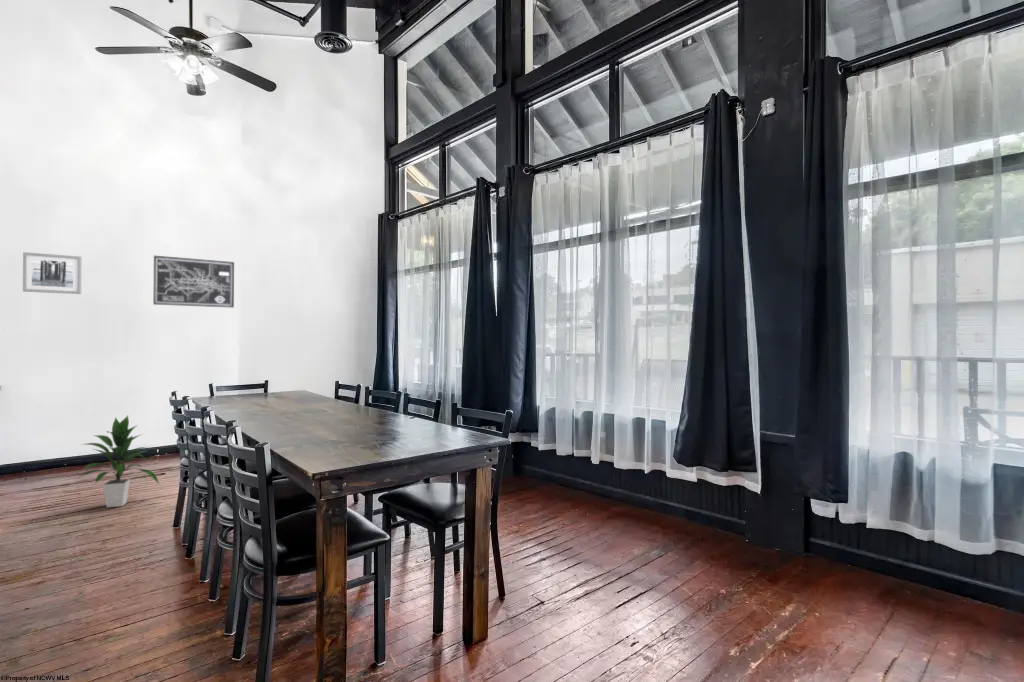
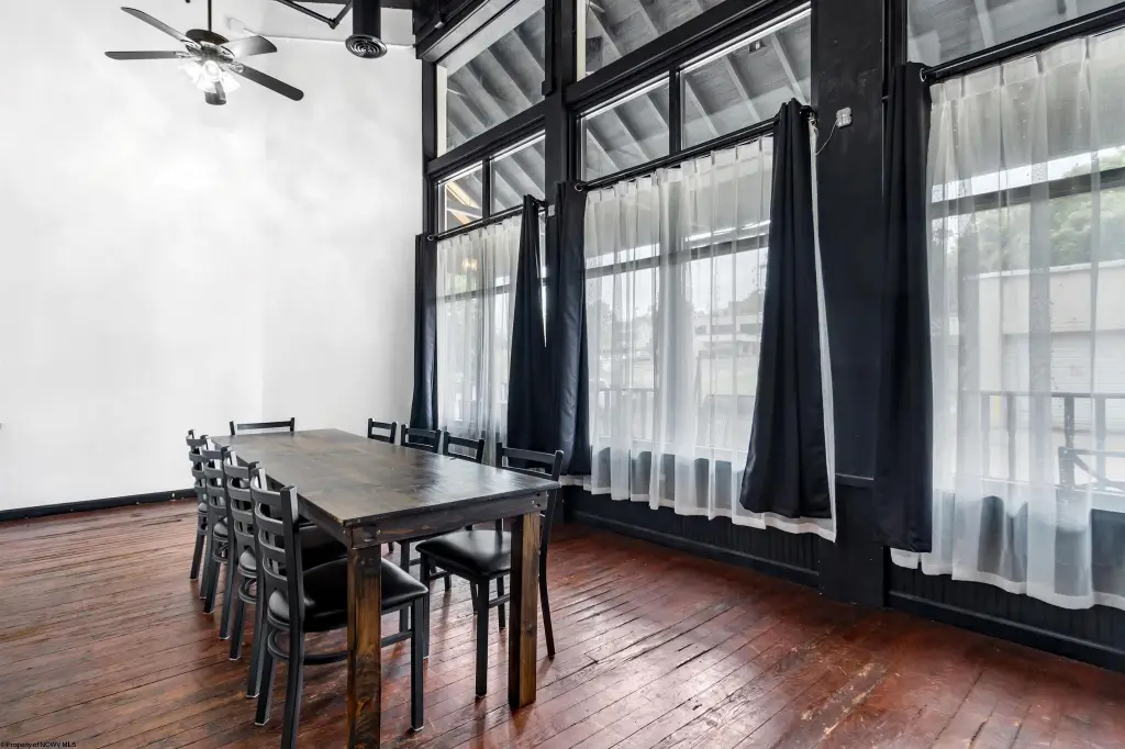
- wall art (52, 273)
- indoor plant (119, 461)
- wall art (195, 282)
